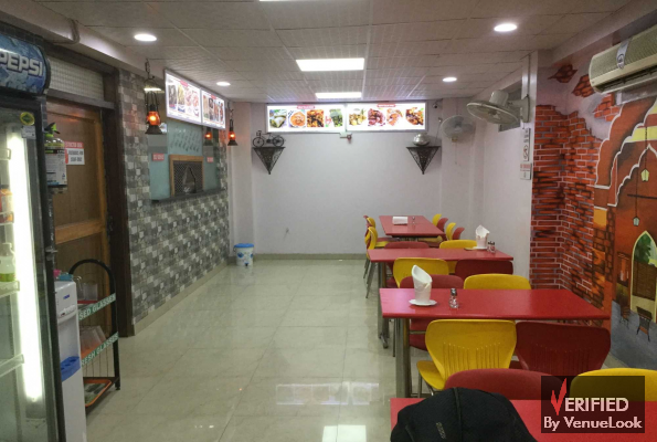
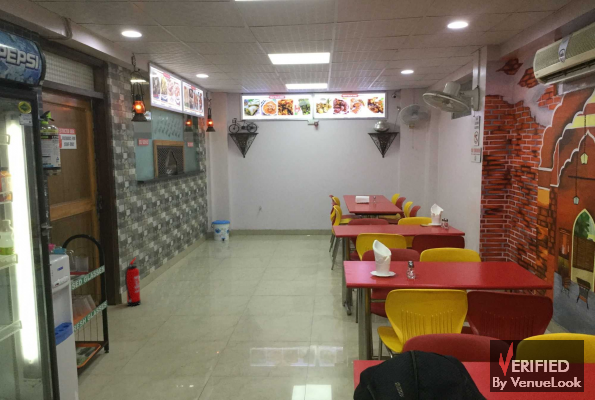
+ fire extinguisher (131, 282)
